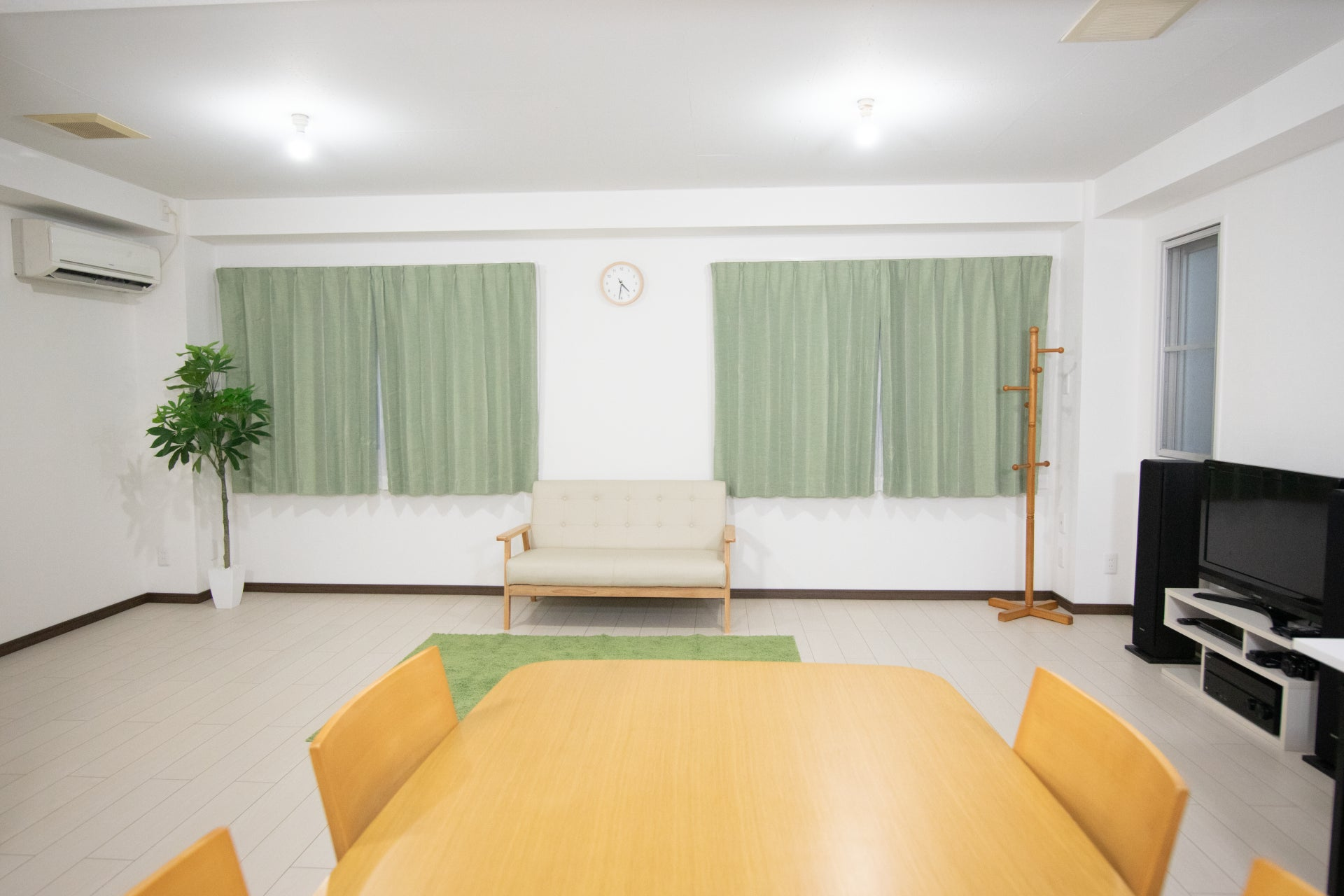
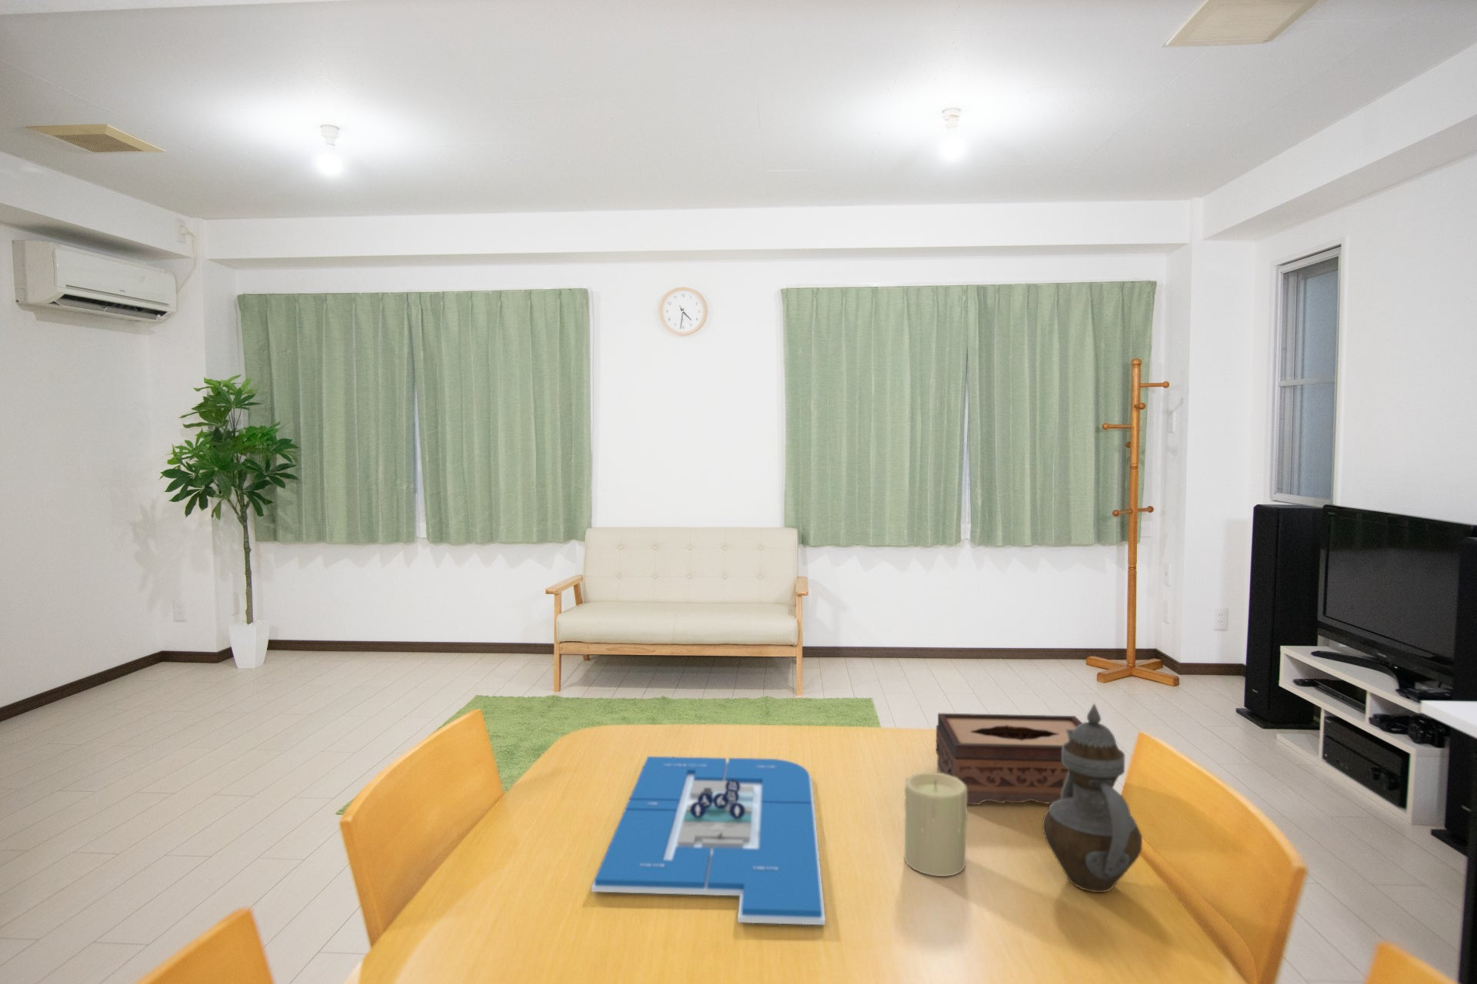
+ board game (717, 815)
+ teapot (1093, 794)
+ tissue box (1018, 758)
+ candle (934, 819)
